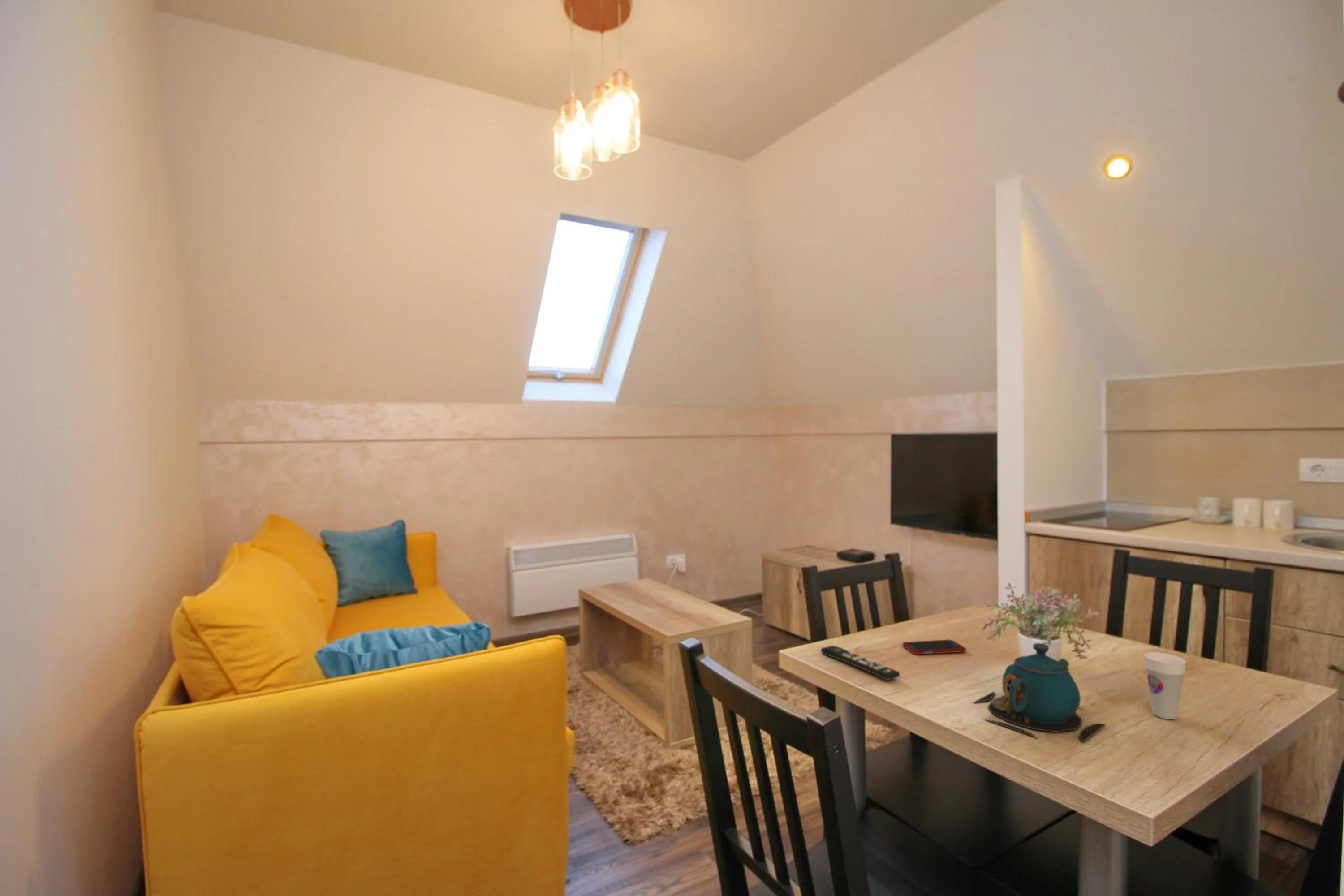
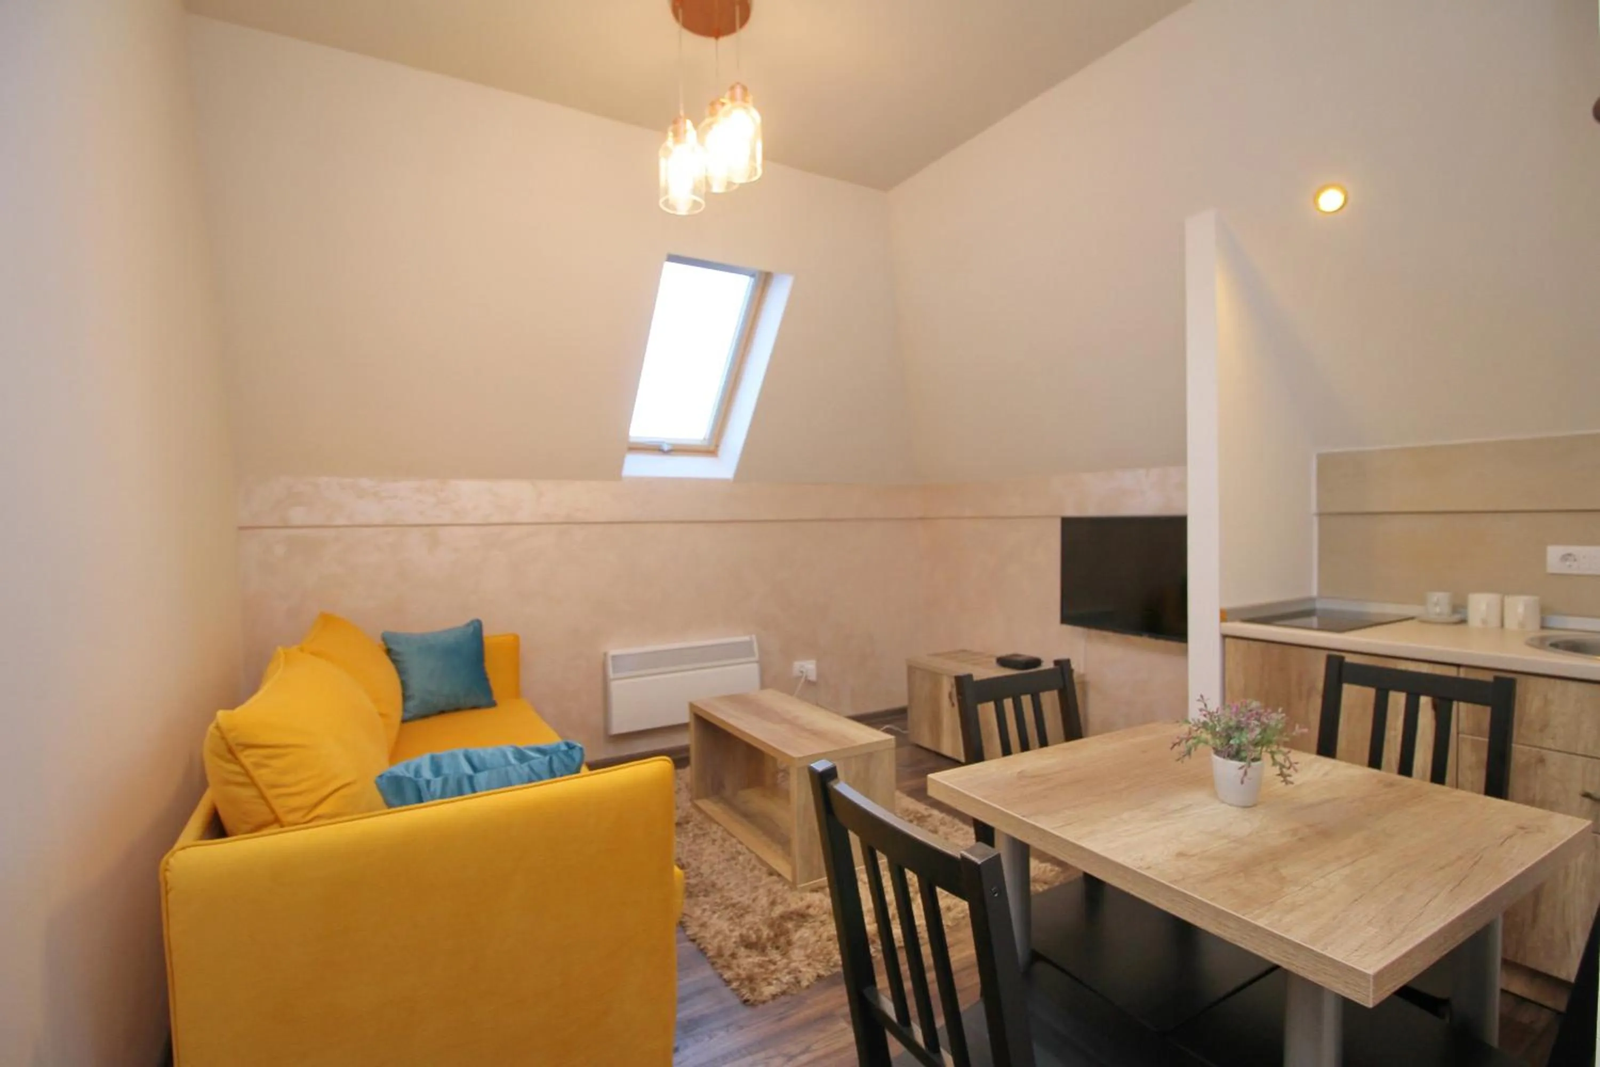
- remote control (858, 661)
- teapot (1035, 680)
- cell phone (934, 647)
- cup (1164, 686)
